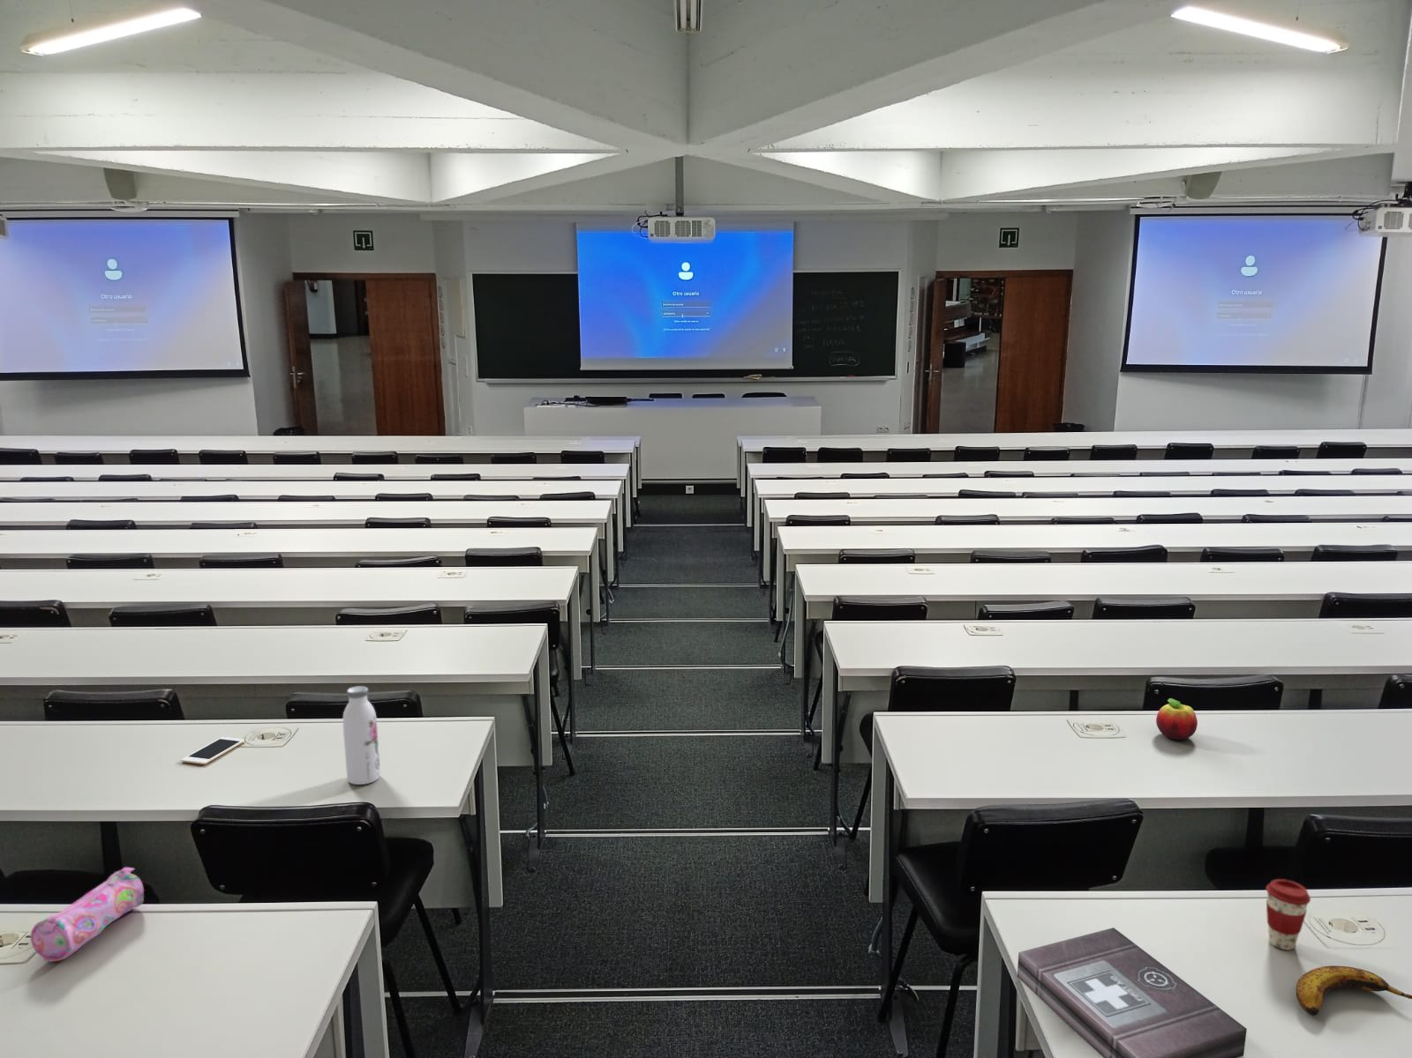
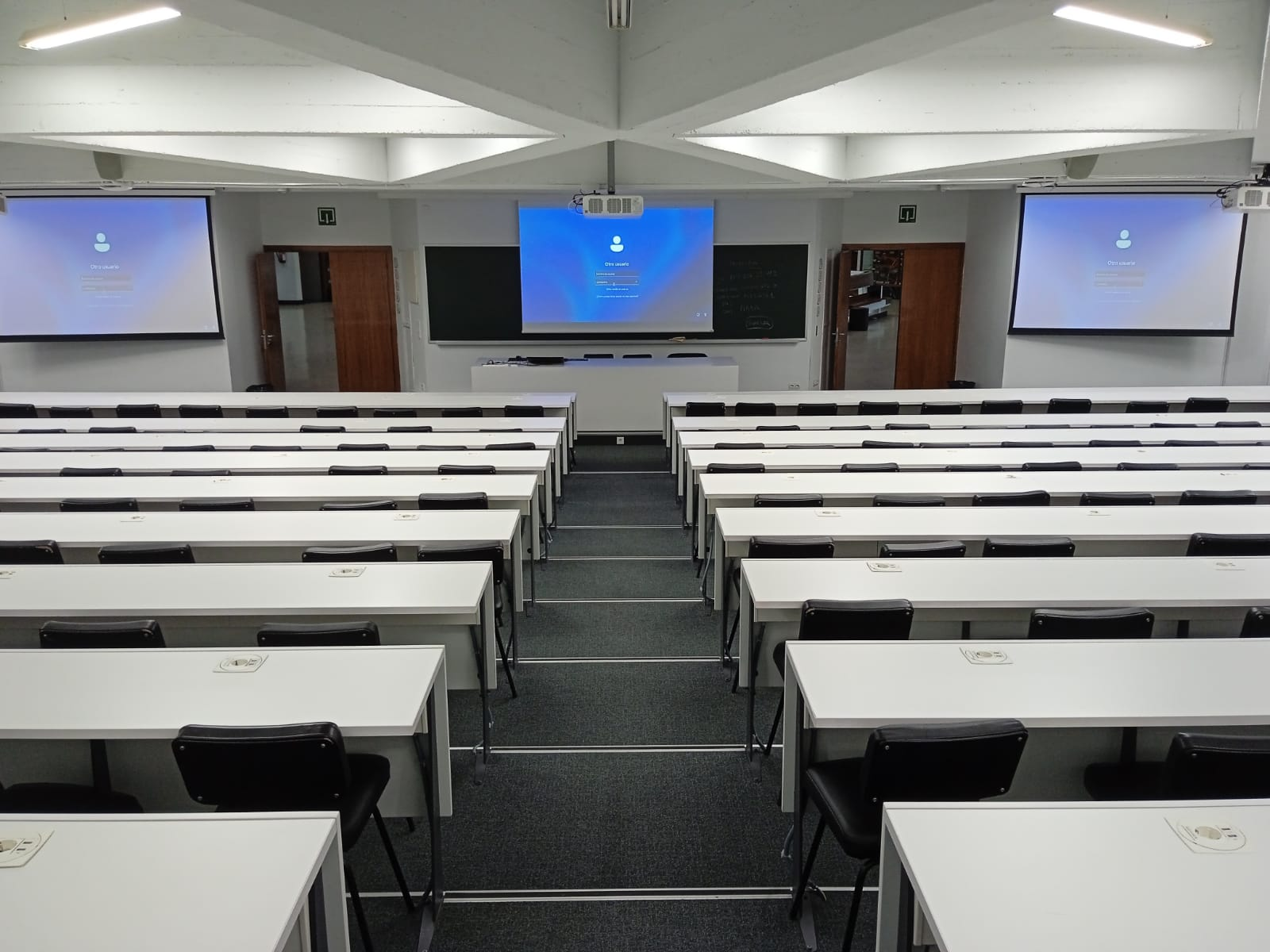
- pencil case (91, 912)
- coffee cup (1285, 915)
- banana (1343, 988)
- cell phone (213, 750)
- water bottle (360, 733)
- fruit (1176, 719)
- first aid kit (1124, 1000)
